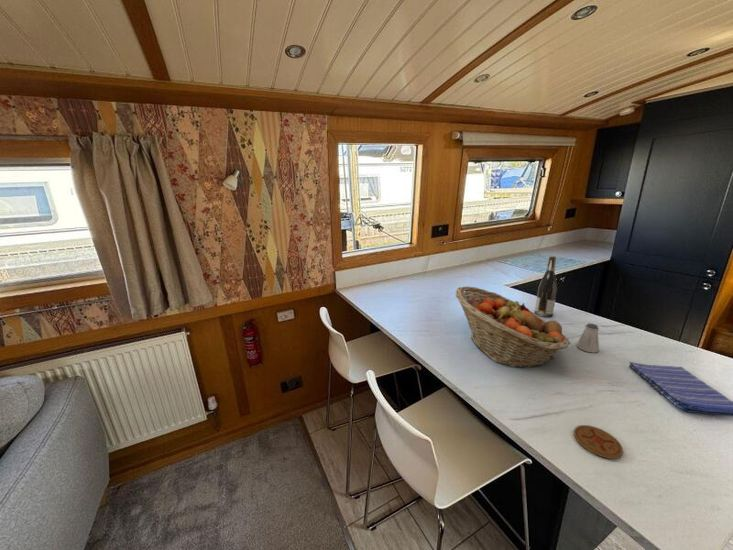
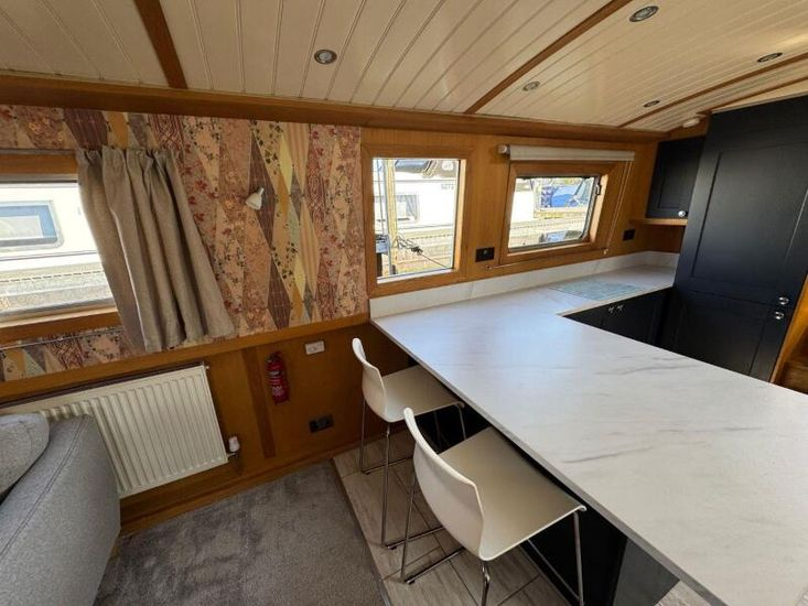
- dish towel (683, 385)
- fruit basket (505, 321)
- coaster (597, 440)
- saltshaker (589, 336)
- wine bottle (547, 286)
